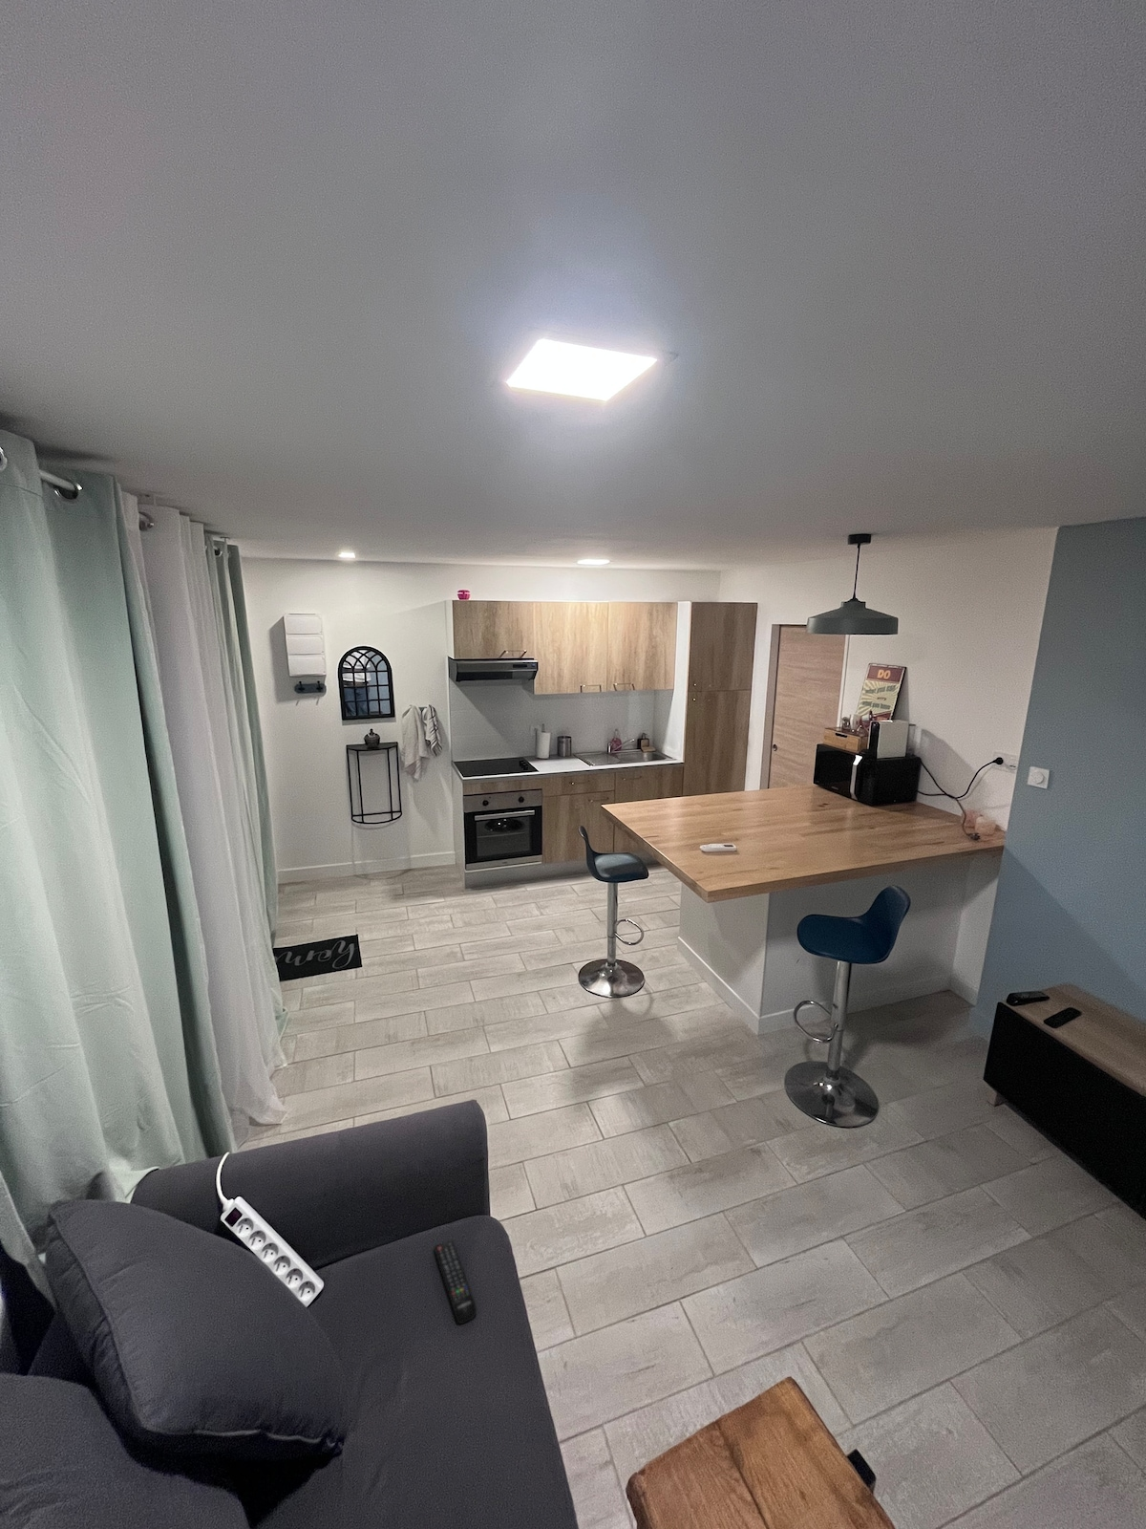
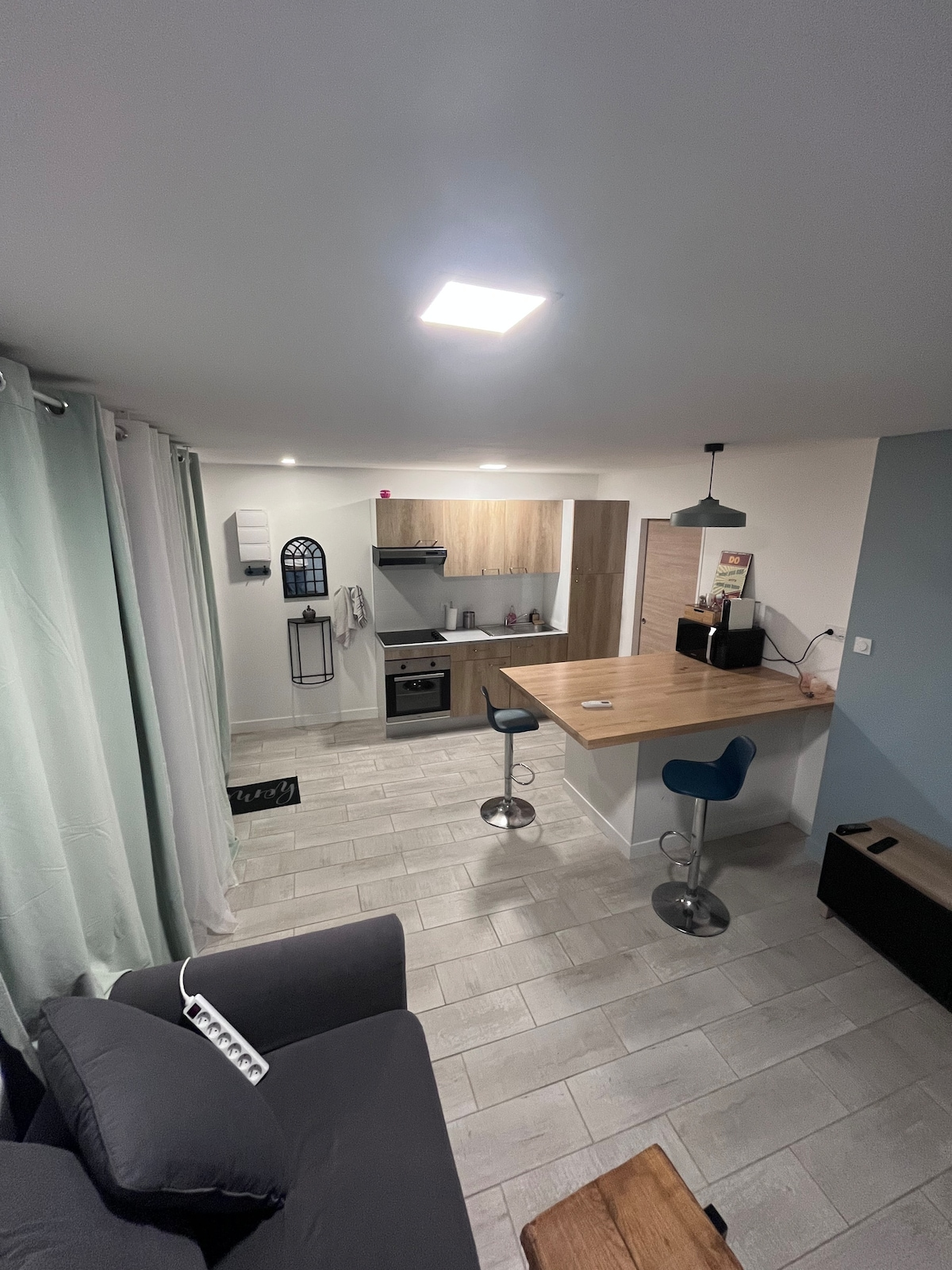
- remote control (454, 1276)
